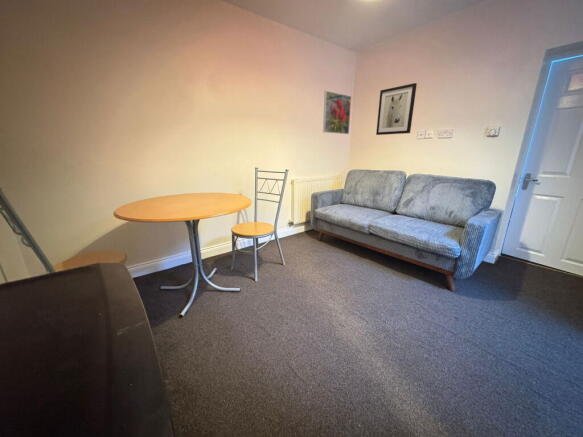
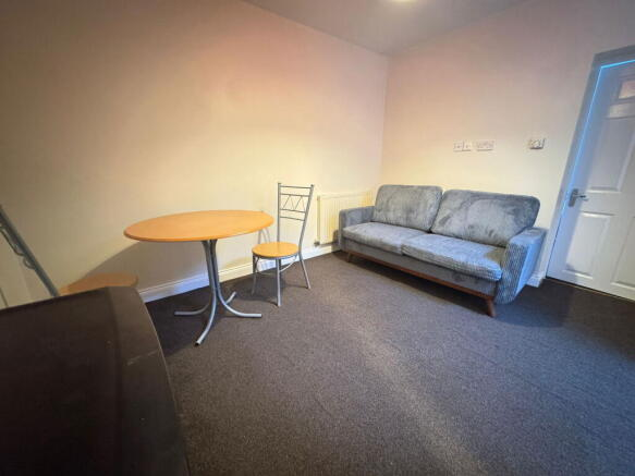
- wall art (394, 111)
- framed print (337, 113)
